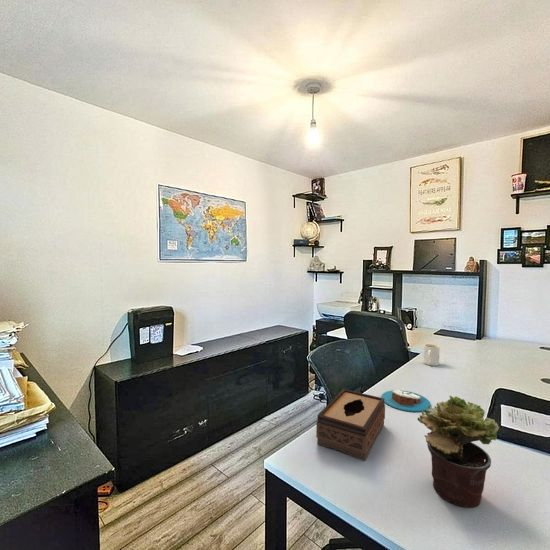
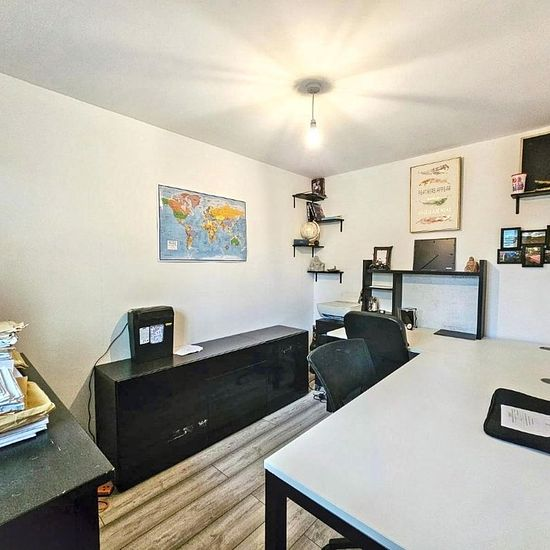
- mug (430, 355)
- tissue box (352, 420)
- candle (405, 393)
- potted plant (454, 441)
